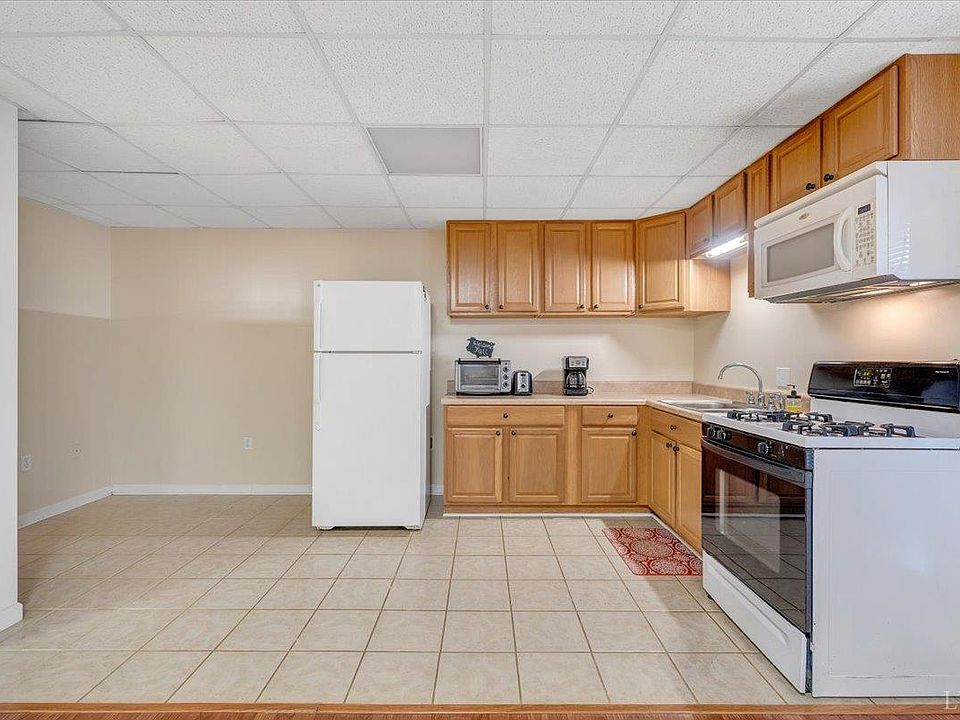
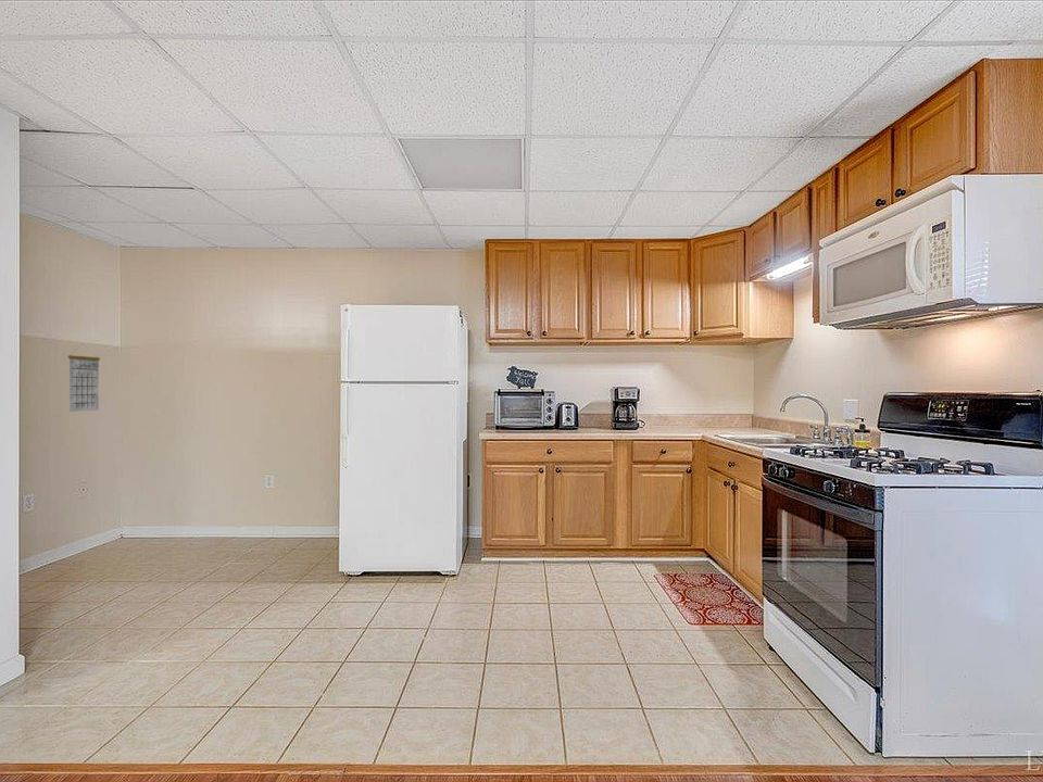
+ calendar (84, 377)
